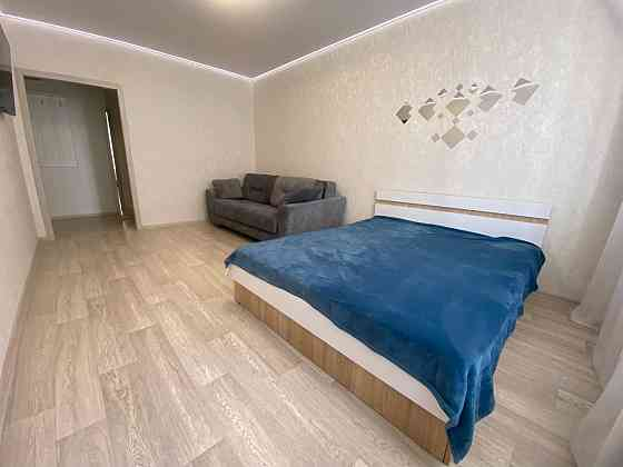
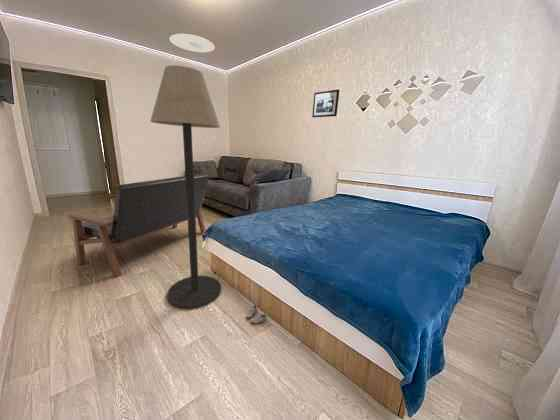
+ sneaker (254, 313)
+ picture frame (325, 104)
+ ceiling light (192, 41)
+ bench (151, 212)
+ floor lamp (190, 195)
